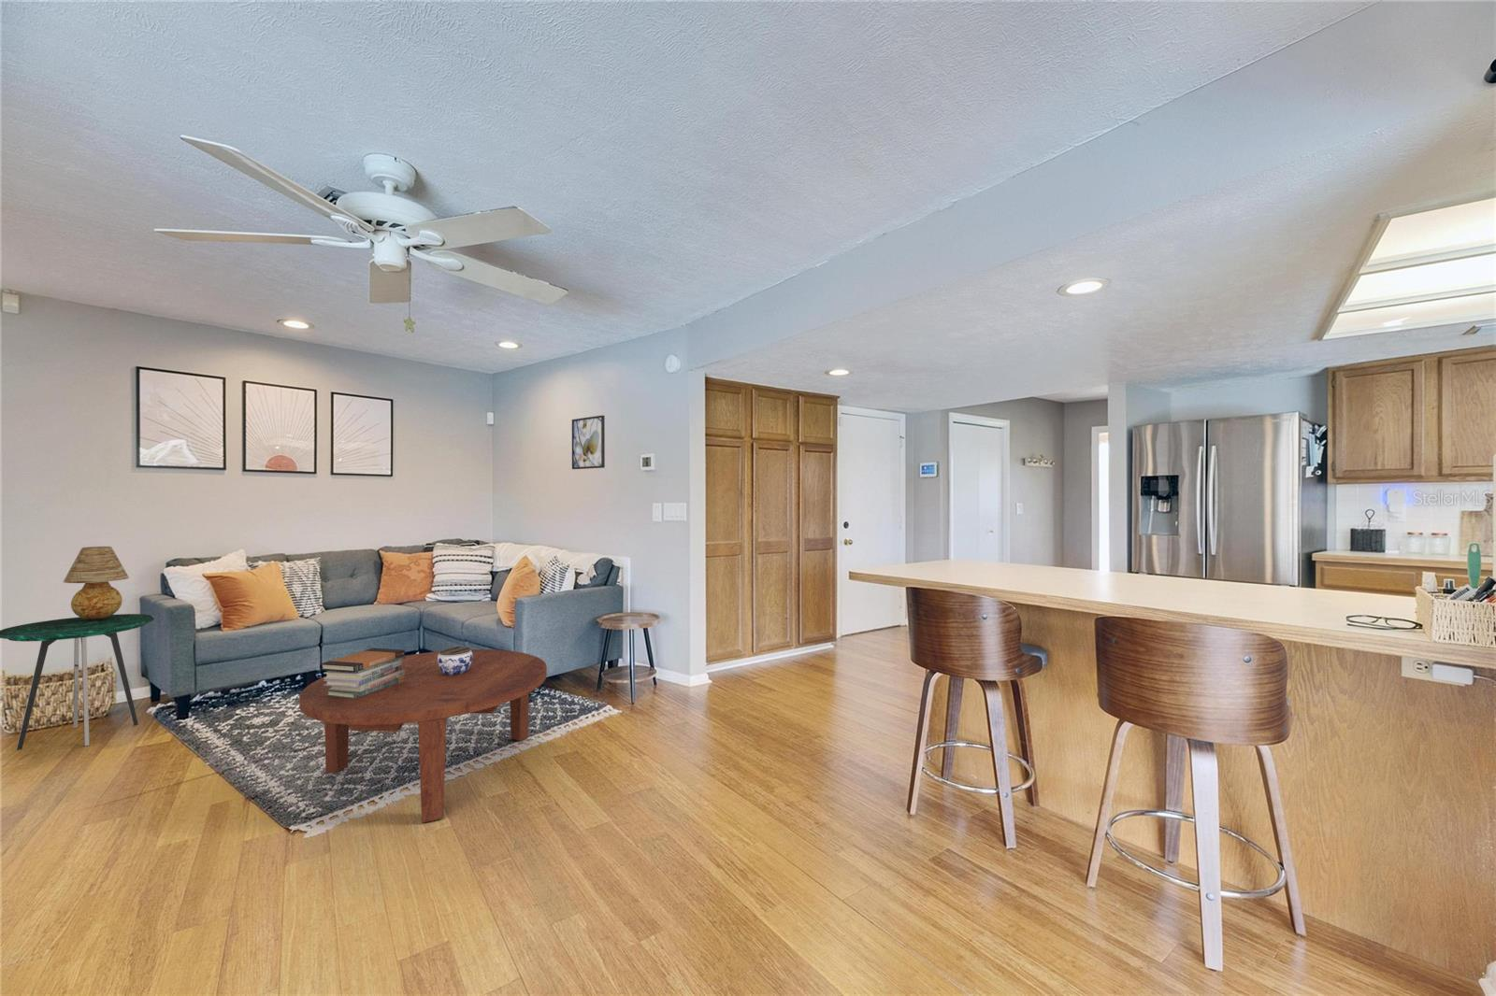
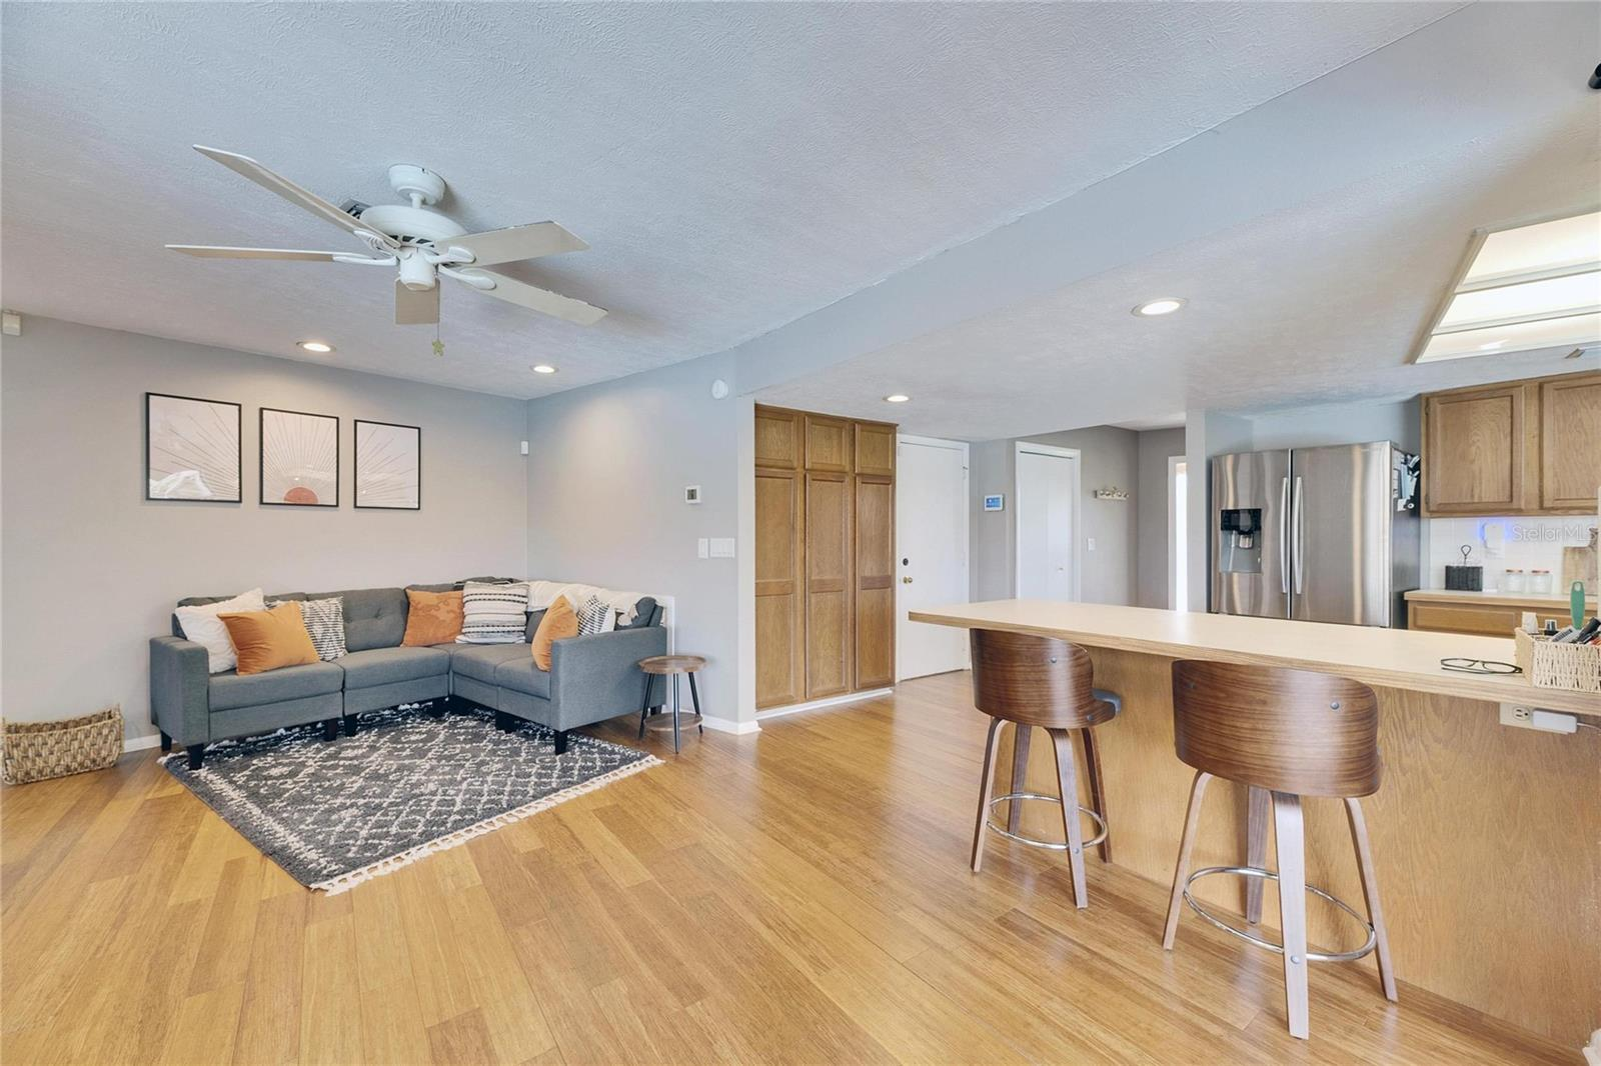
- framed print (587, 442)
- book stack (365, 671)
- coffee table (433, 724)
- table lamp (97, 582)
- side table (78, 679)
- jar (455, 659)
